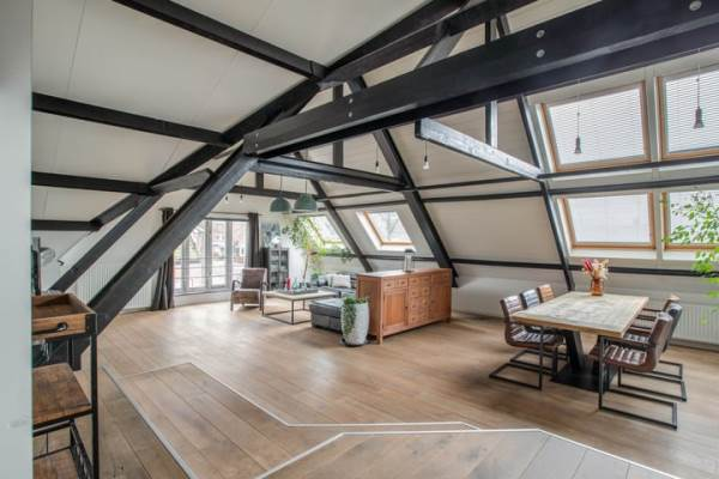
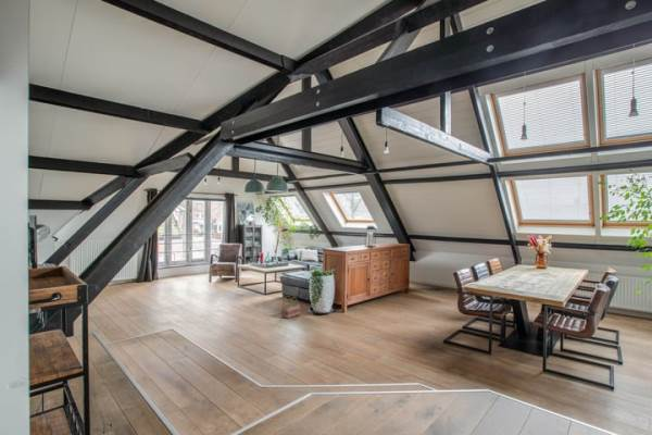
+ basket (290, 306)
